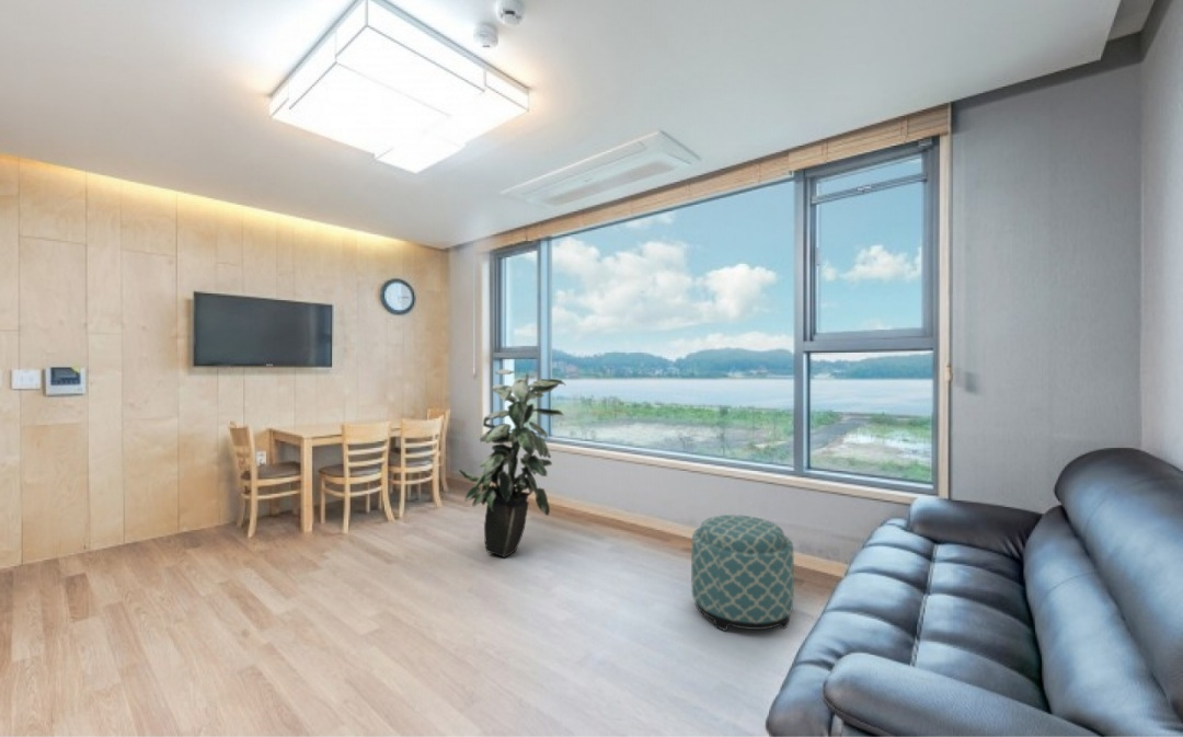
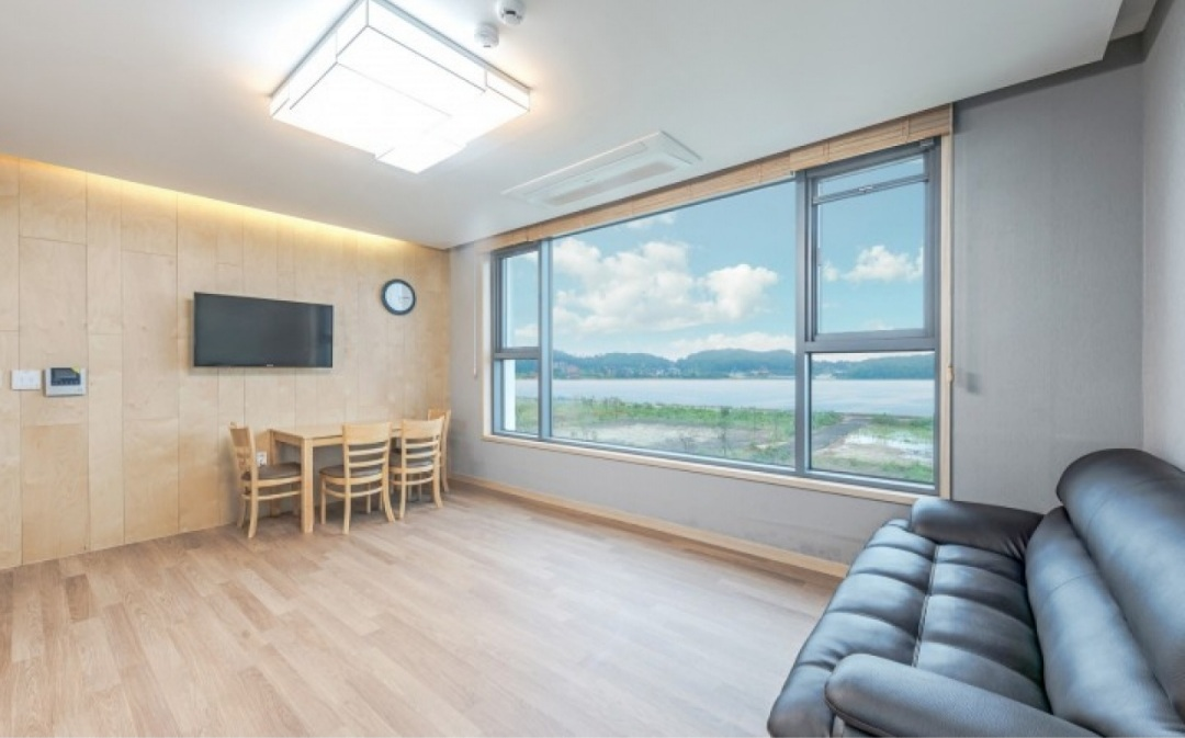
- indoor plant (513, 460)
- ottoman (740, 567)
